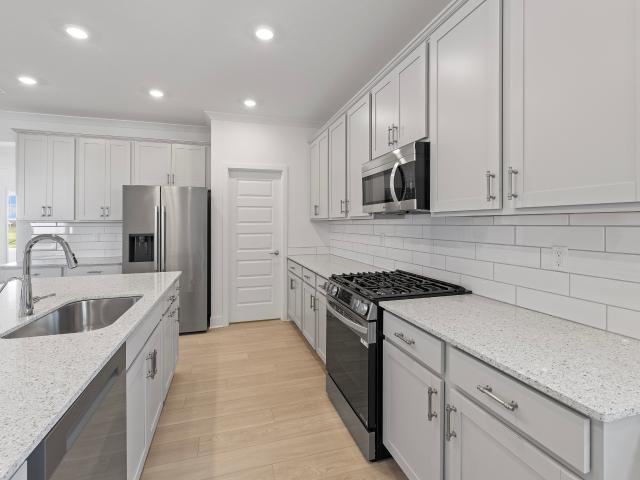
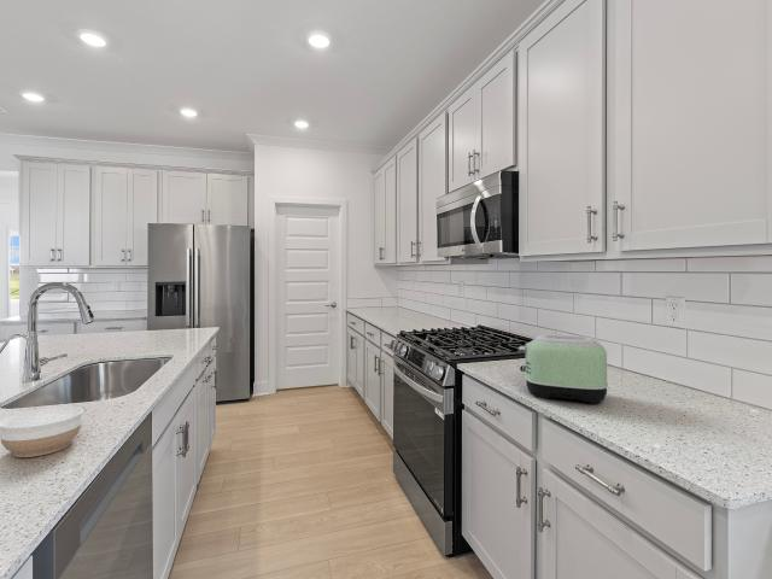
+ toaster (561, 365)
+ bowl (42, 432)
